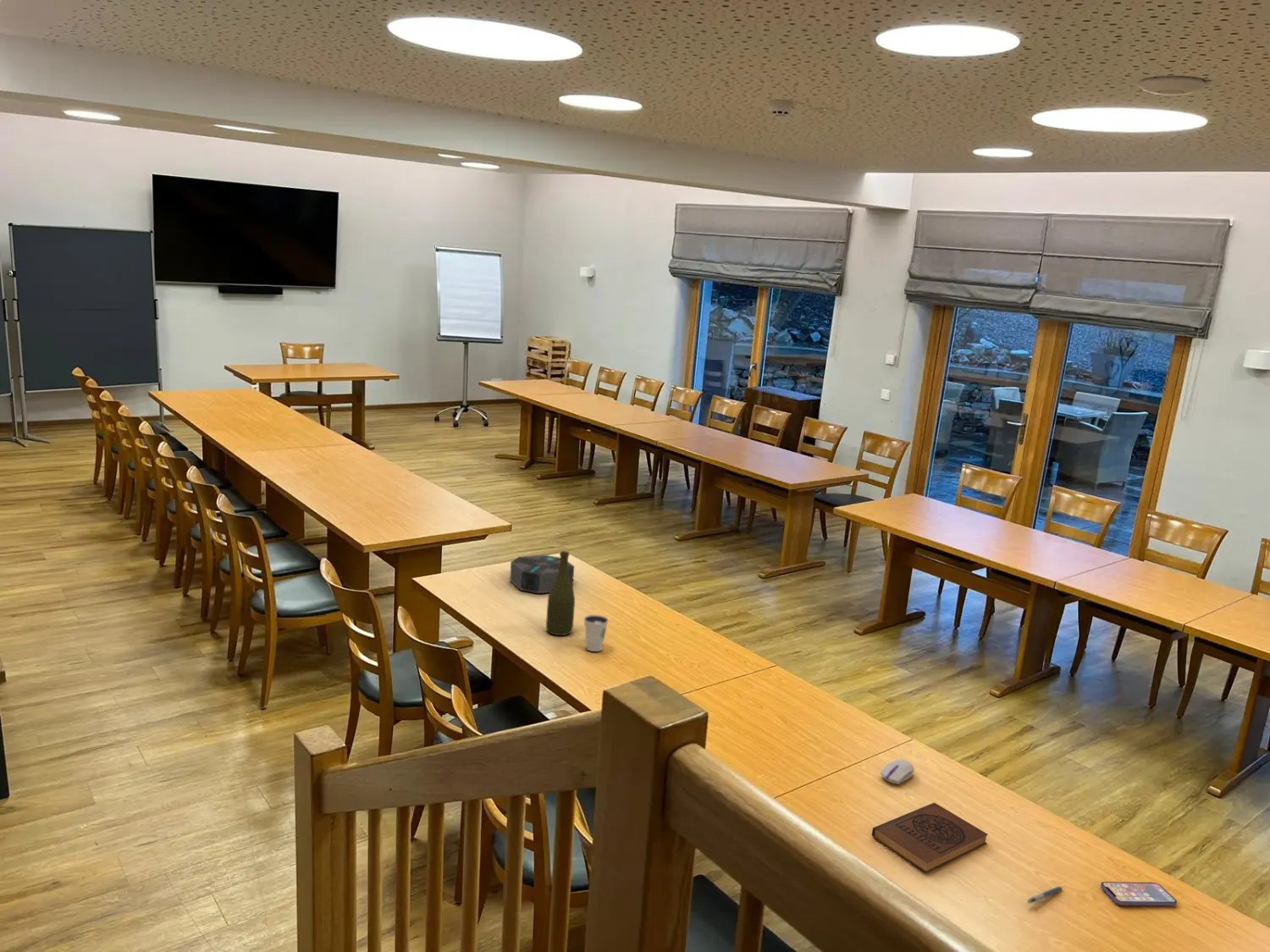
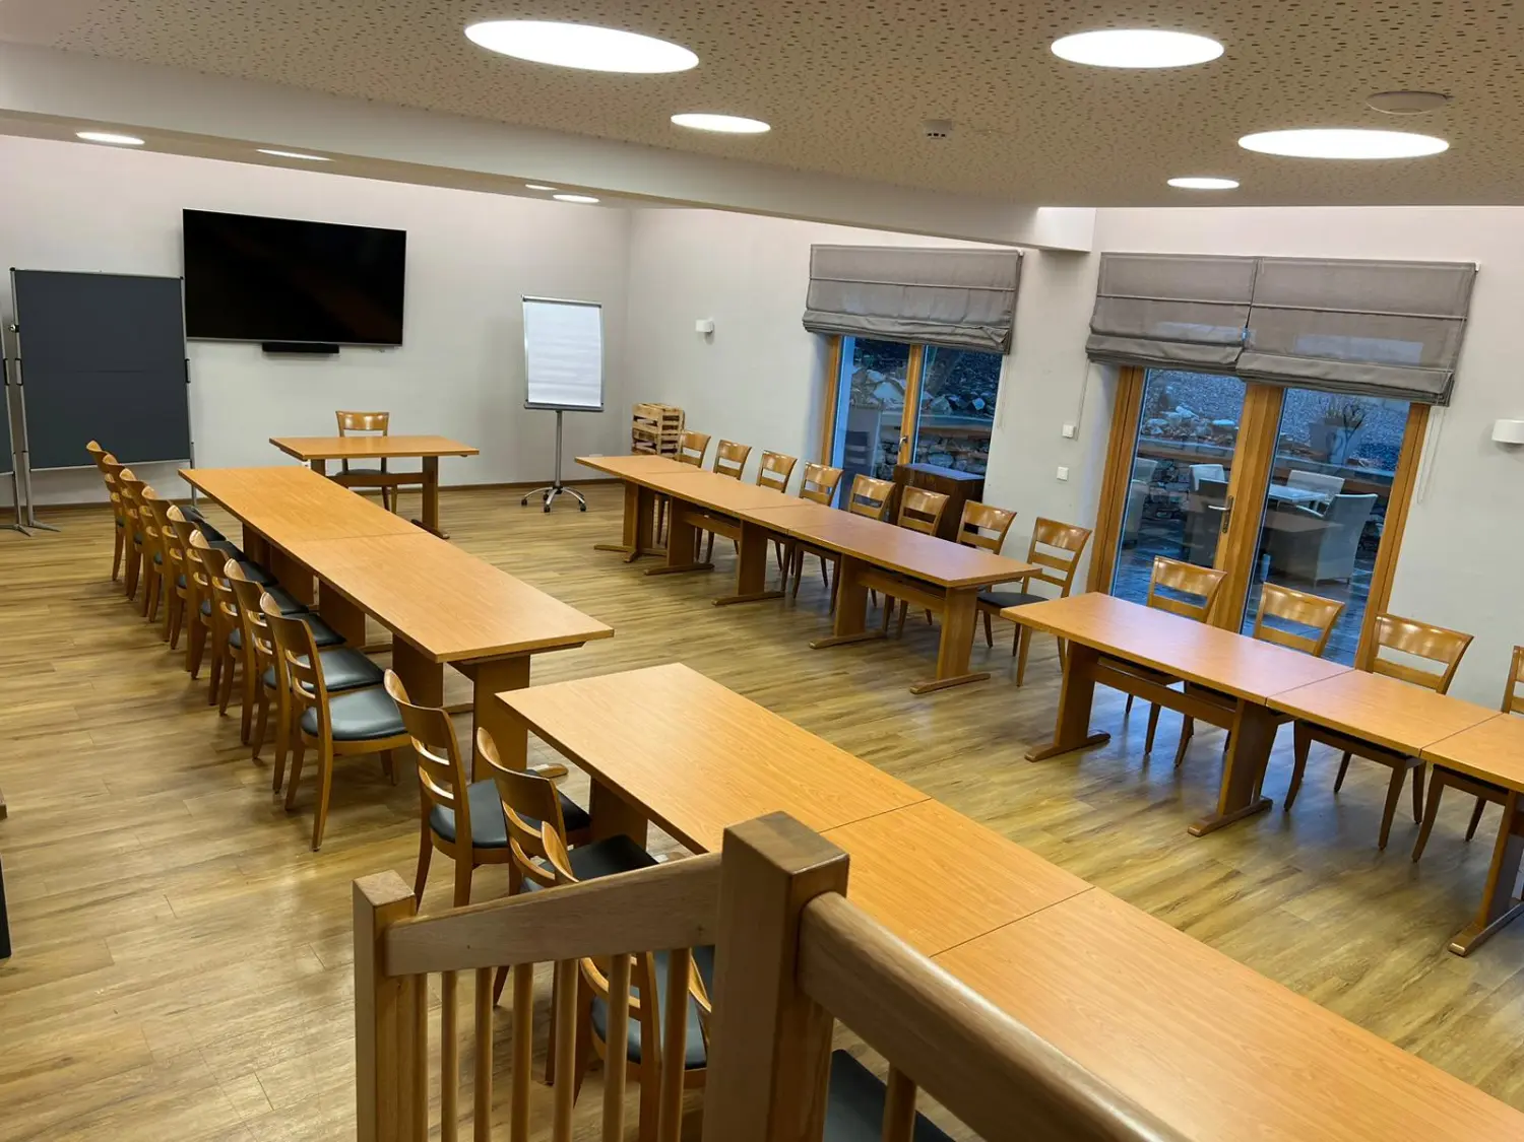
- computer mouse (898, 769)
- pen (1046, 894)
- bottle (561, 592)
- book (930, 835)
- speaker (542, 573)
- dixie cup (594, 634)
- smartphone (1138, 894)
